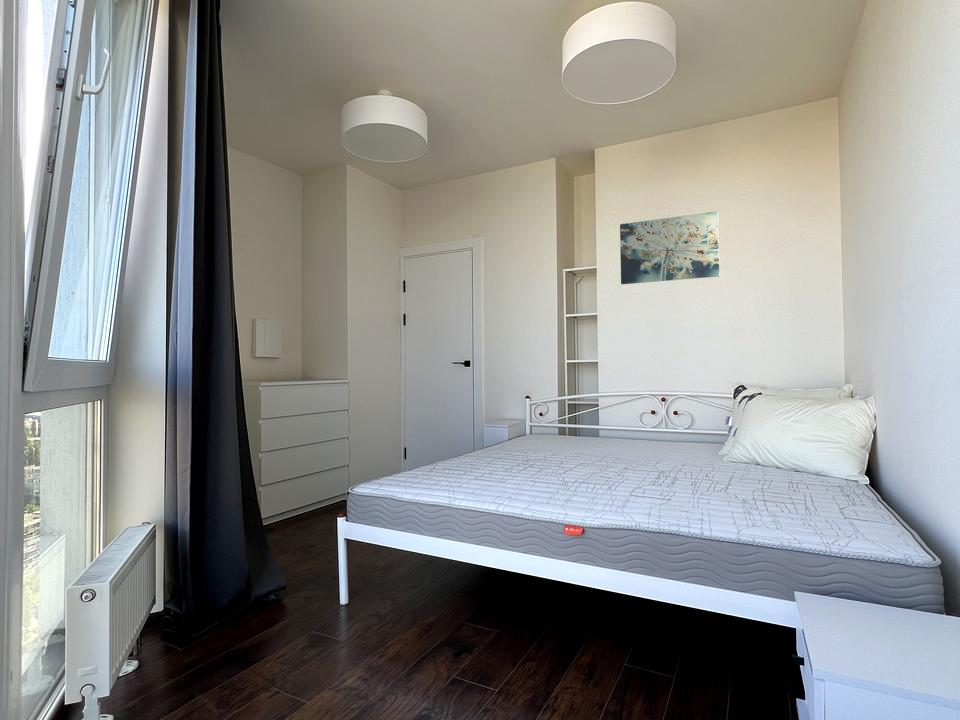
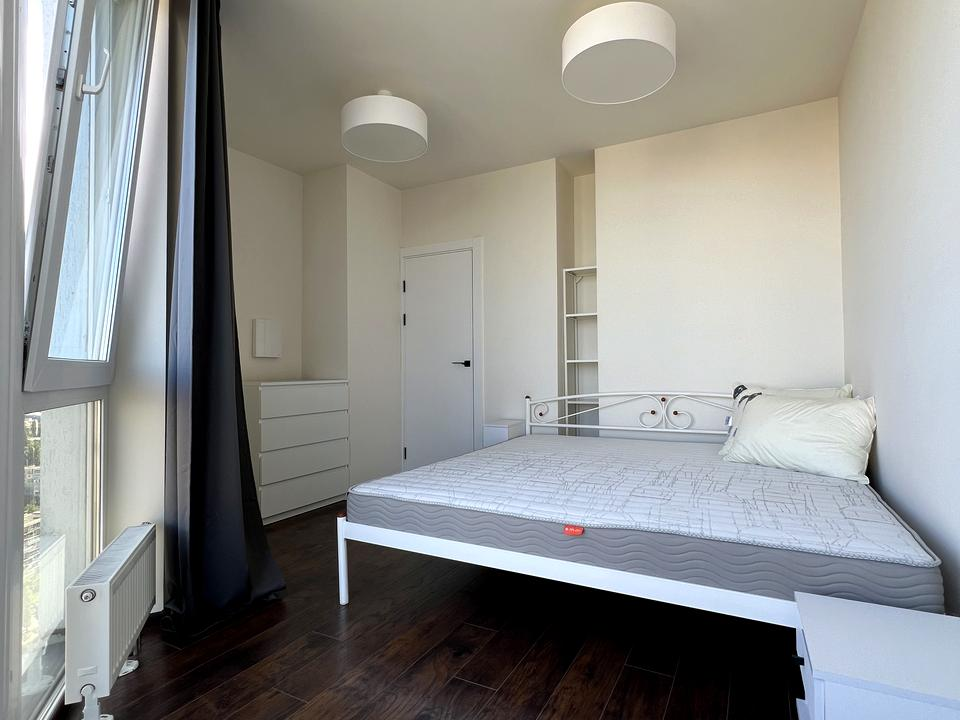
- wall art (667, 249)
